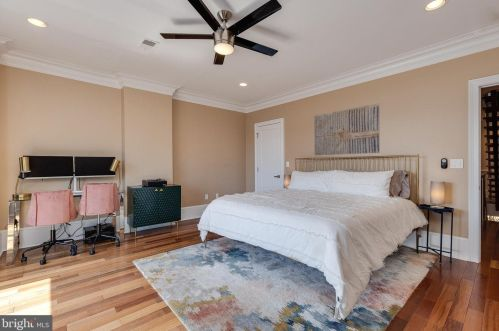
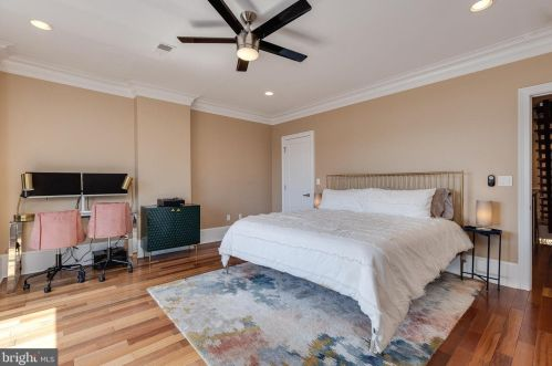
- wall art (343, 132)
